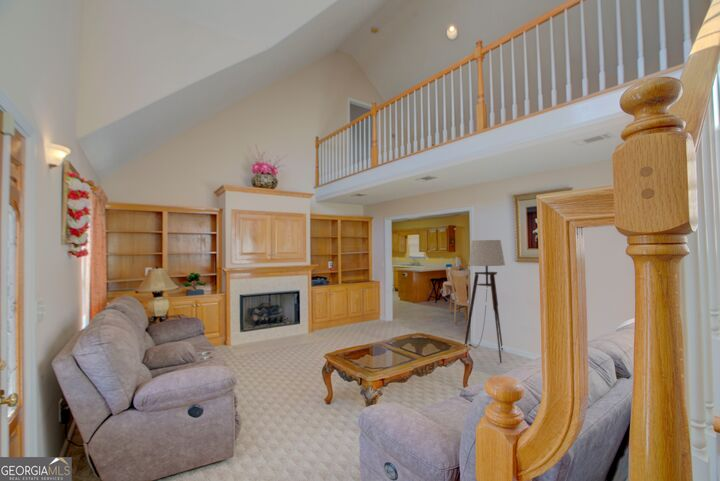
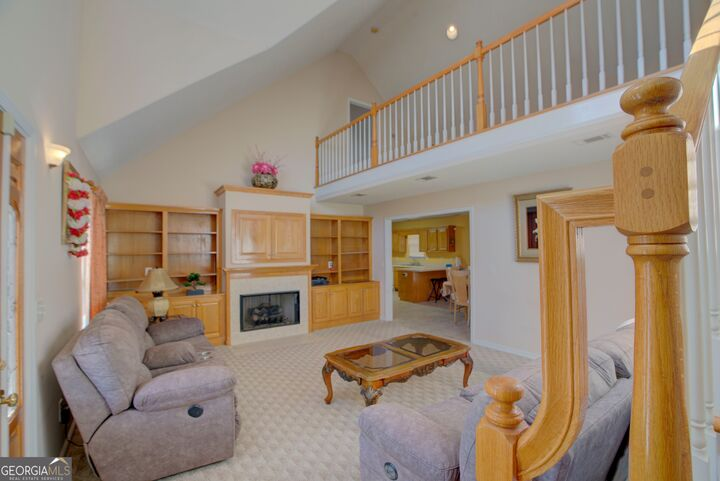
- floor lamp (486, 296)
